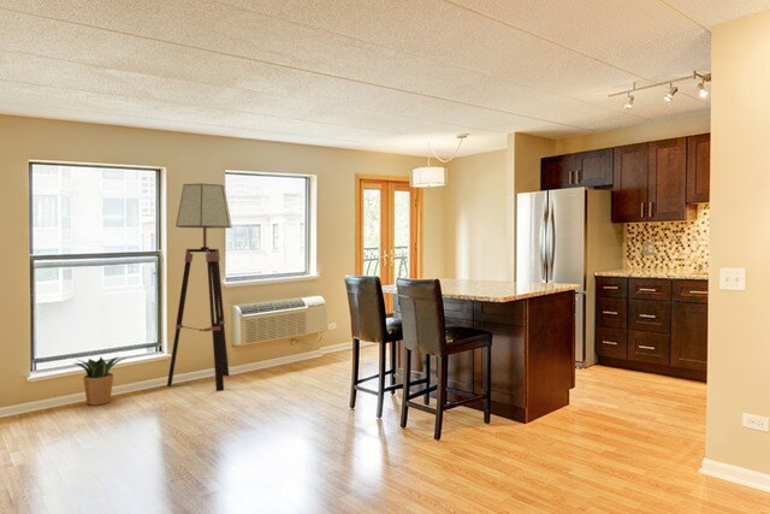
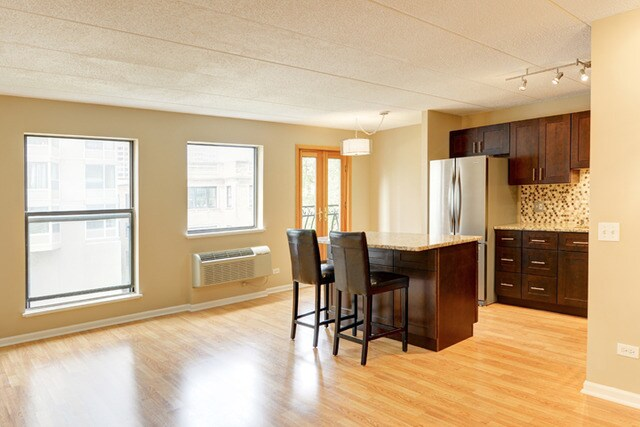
- floor lamp (208, 284)
- potted plant (99, 379)
